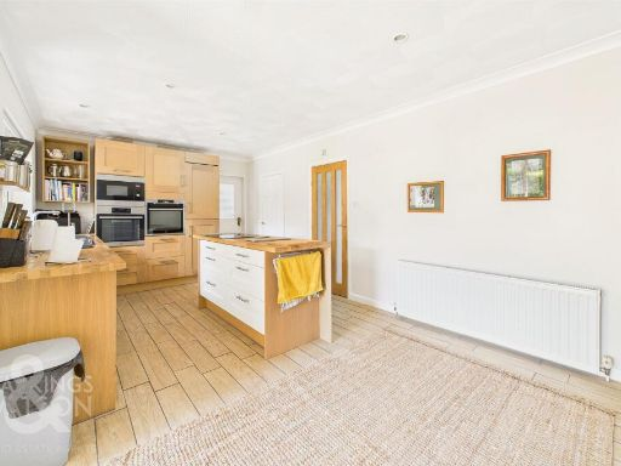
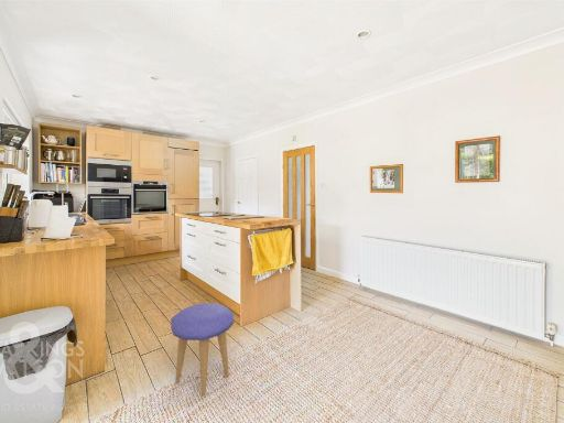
+ stool (203, 345)
